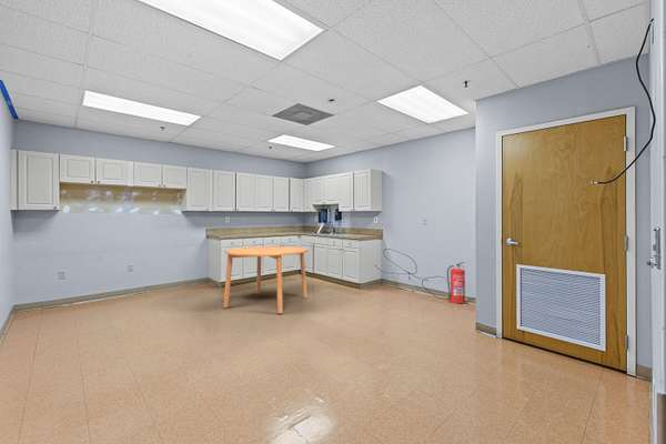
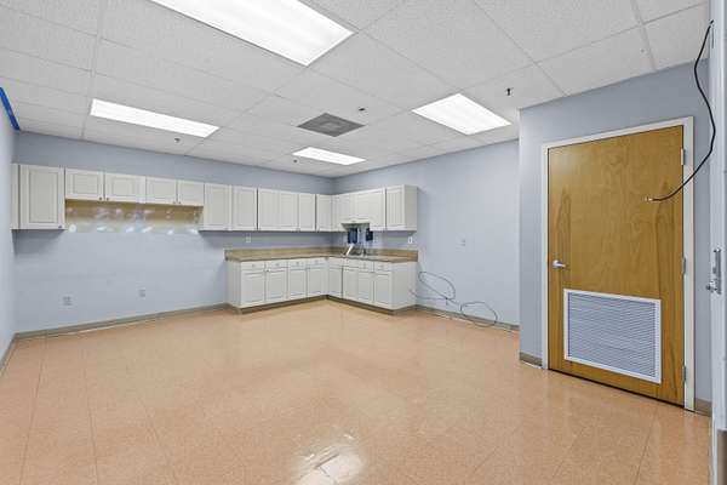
- dining table (260, 275)
- fire extinguisher (456, 281)
